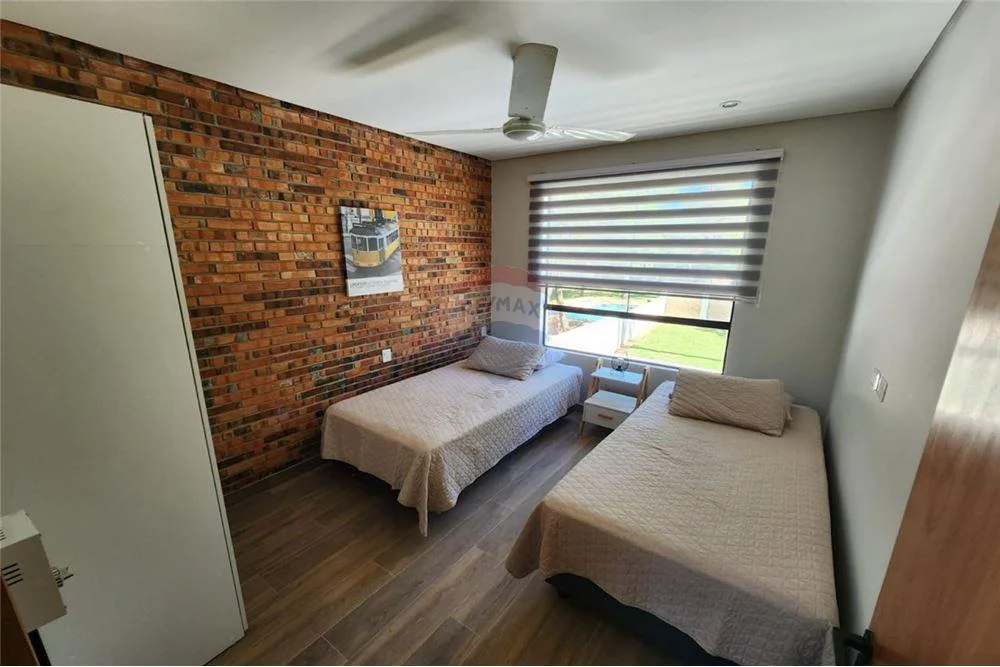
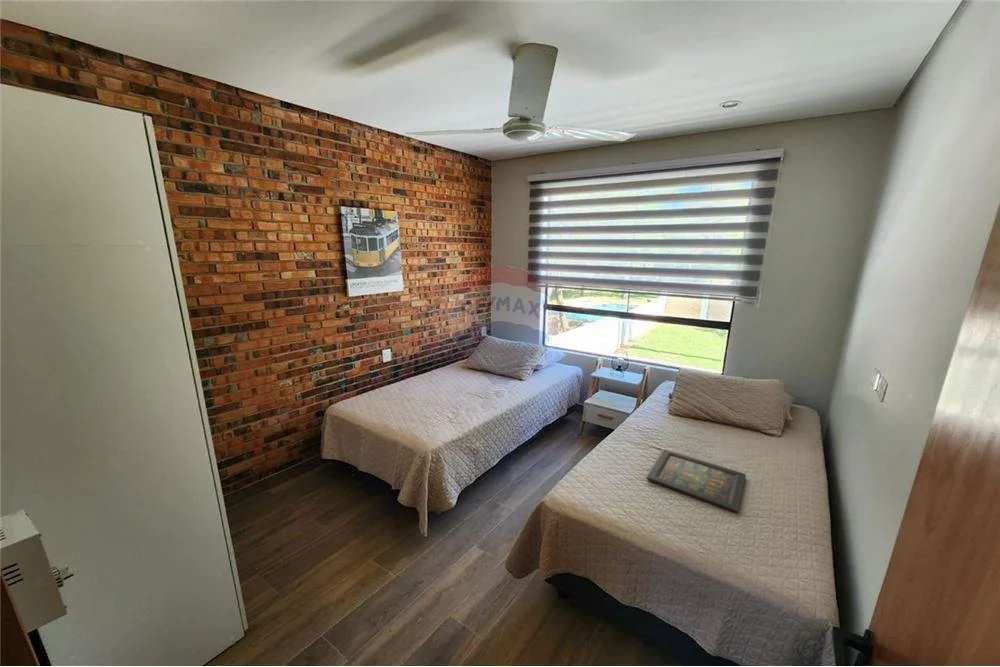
+ icon panel (696, 476)
